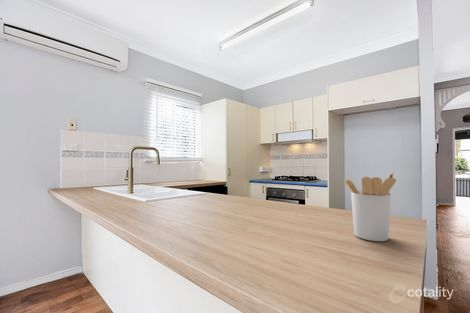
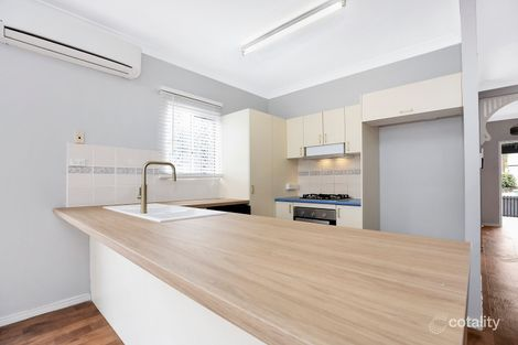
- utensil holder (373, 205)
